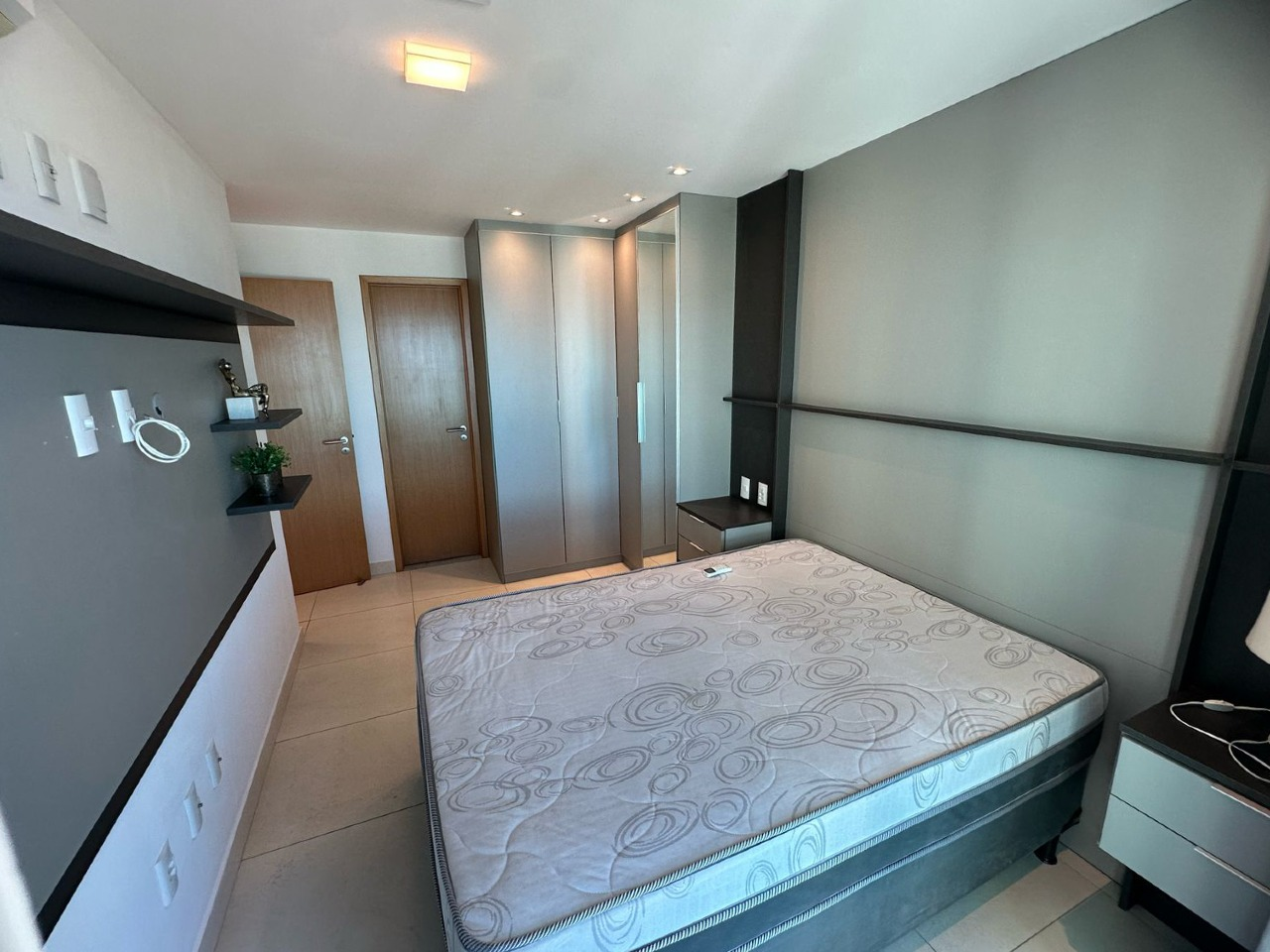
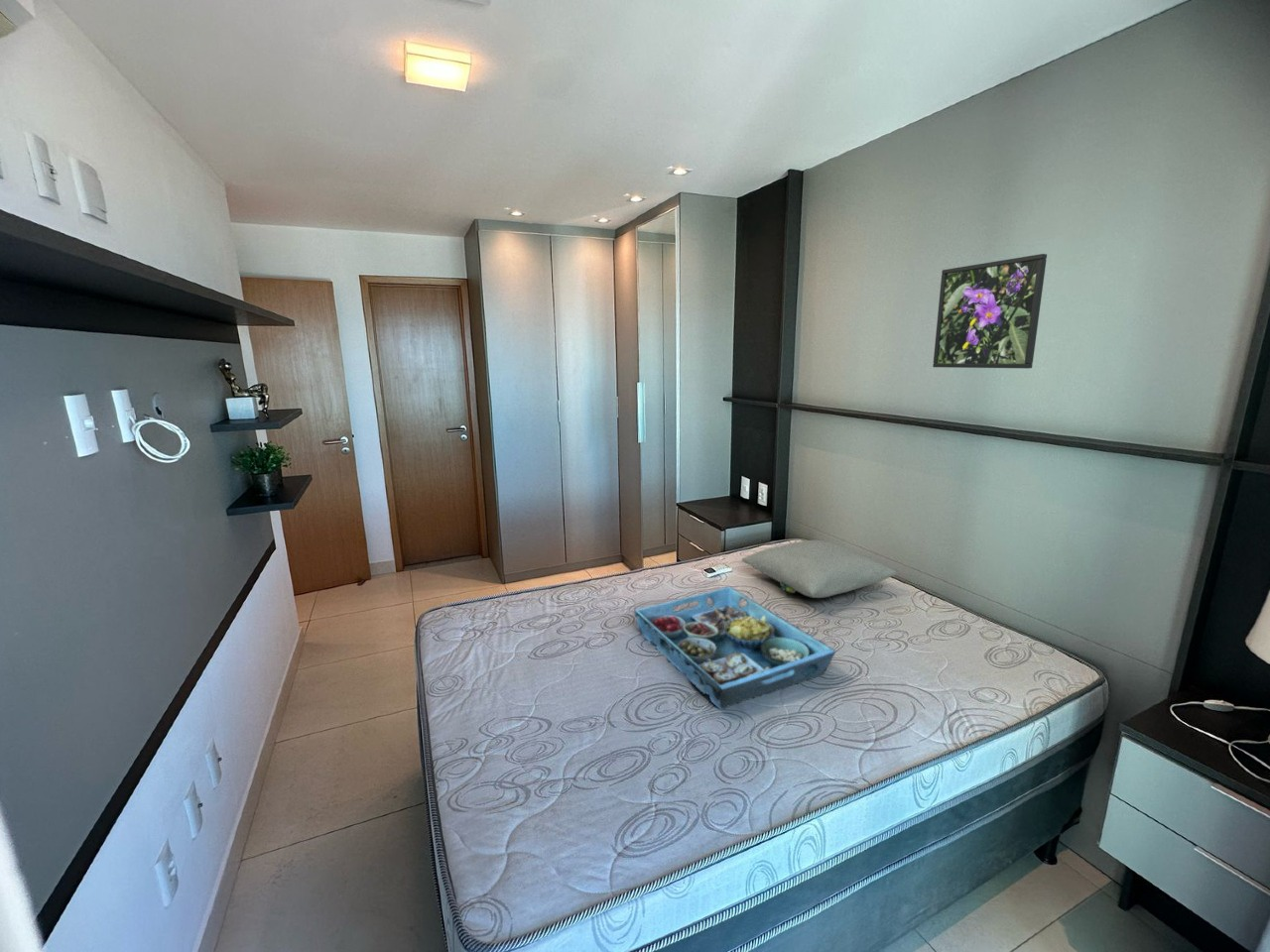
+ pillow (816, 565)
+ serving tray (726, 638)
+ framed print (984, 315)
